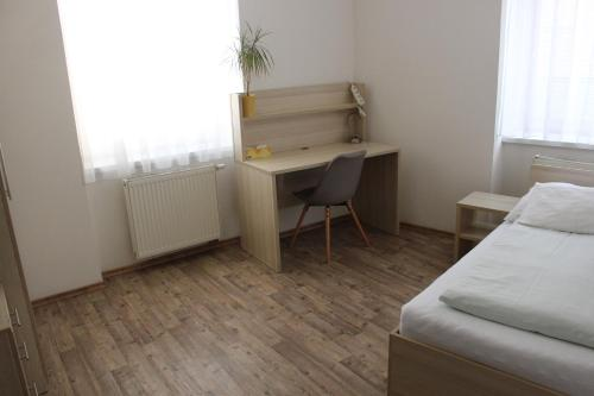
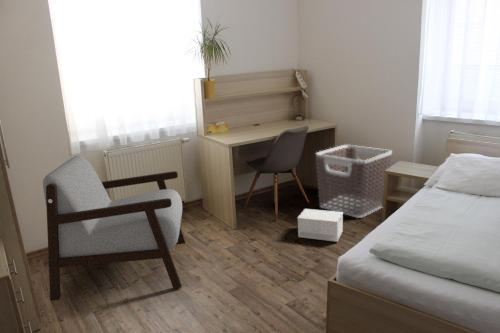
+ cardboard box (320, 224)
+ clothes hamper (353, 179)
+ armchair (120, 216)
